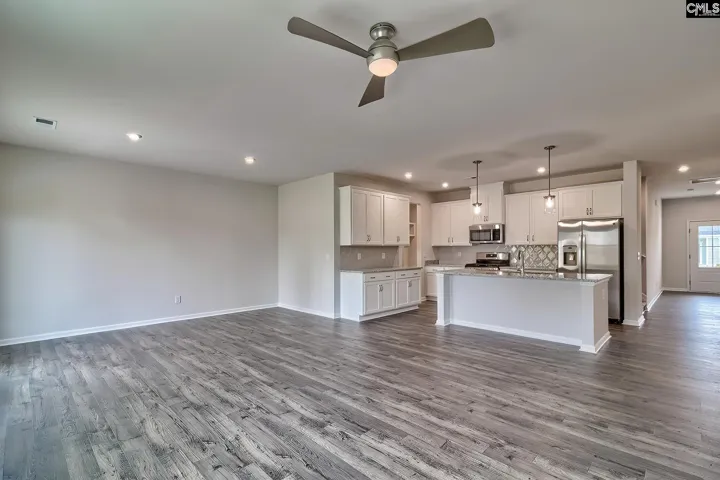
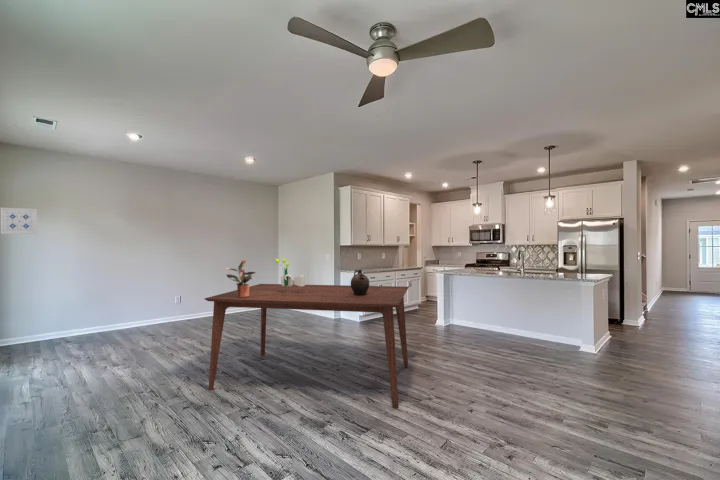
+ ceramic jug (360, 281)
+ potted plant (240, 278)
+ bouquet (289, 275)
+ dining table (315, 309)
+ wall art (19, 221)
